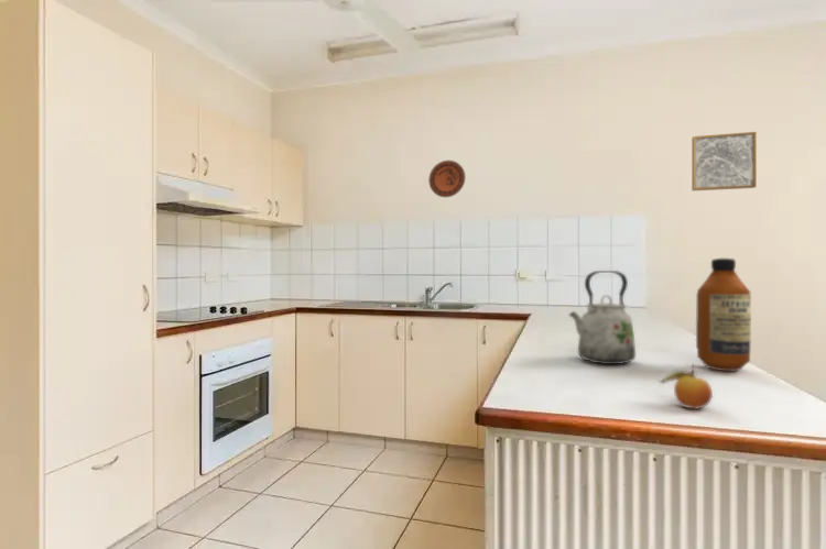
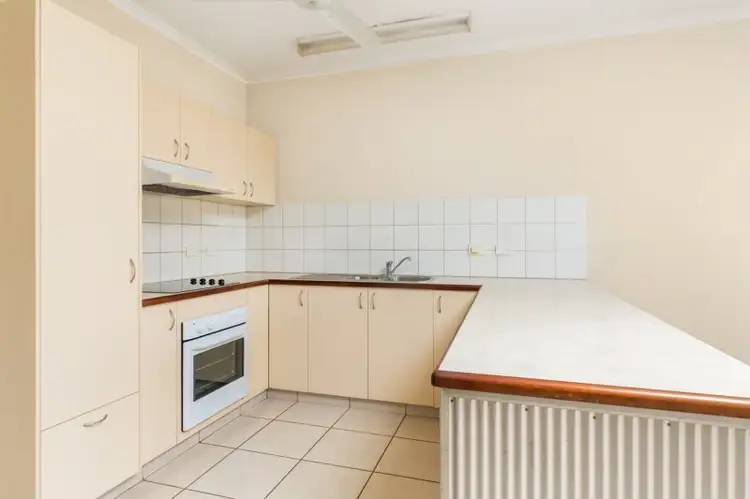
- kettle (598, 316)
- bottle (722, 314)
- decorative plate (446, 178)
- wall art (722, 162)
- fruit (683, 383)
